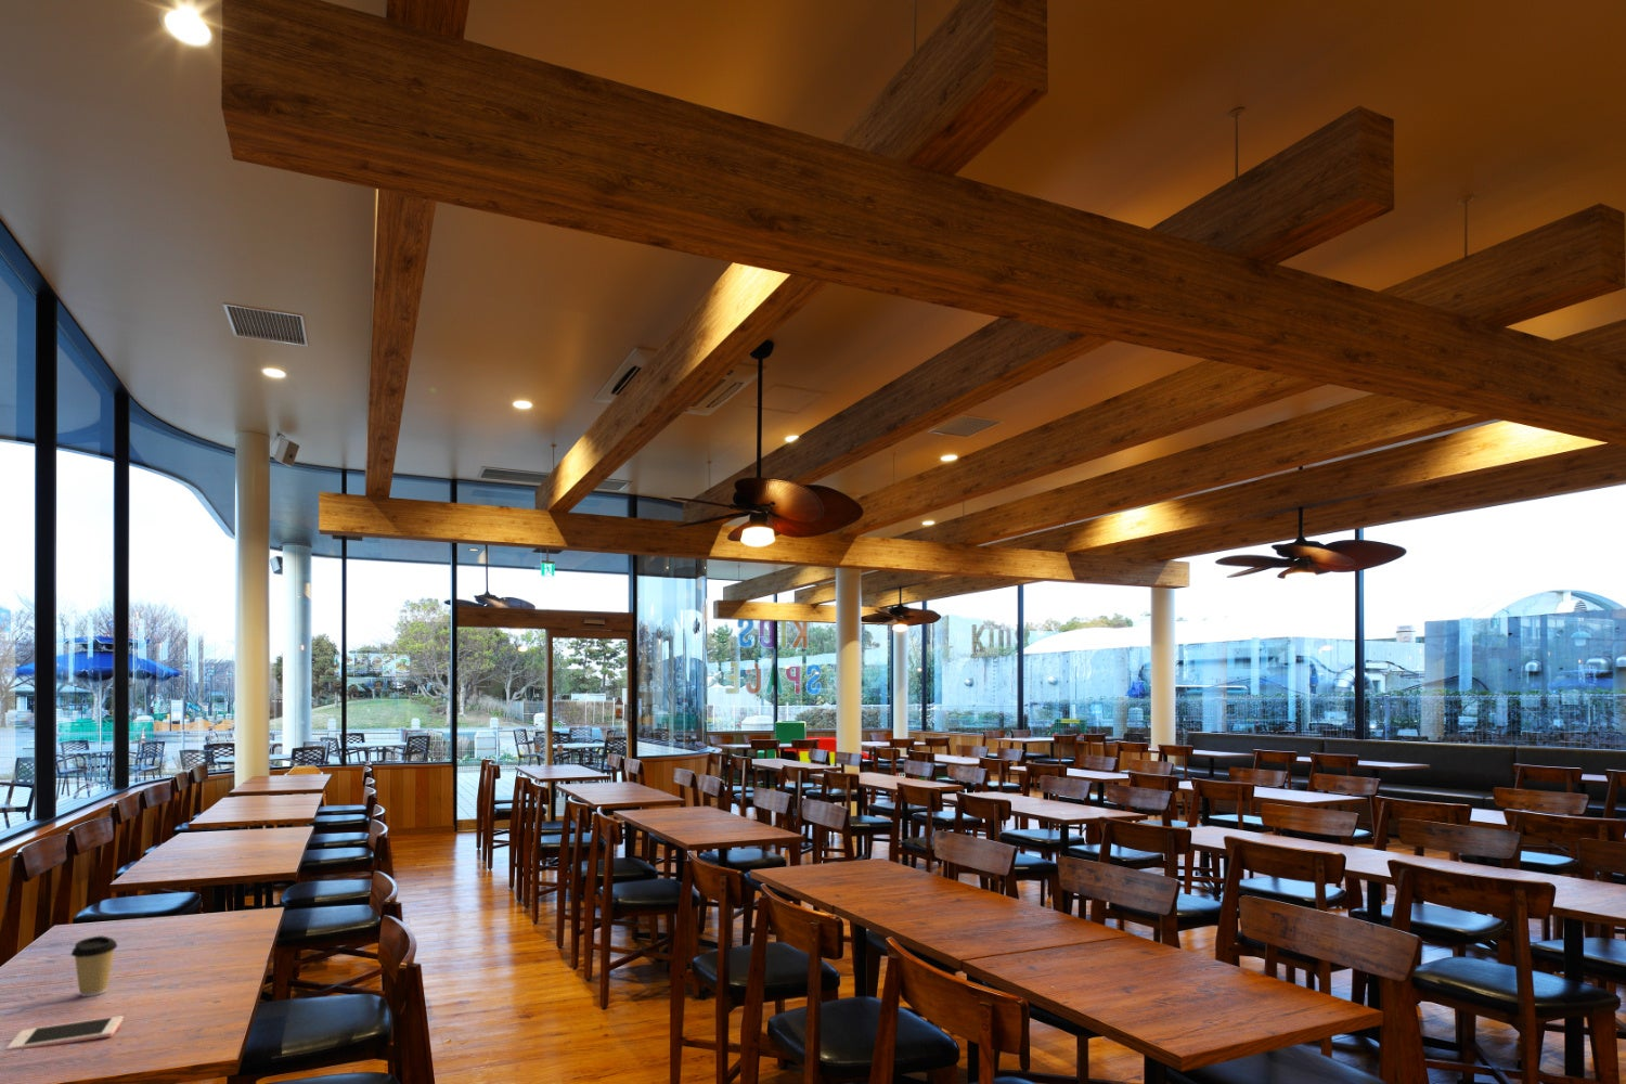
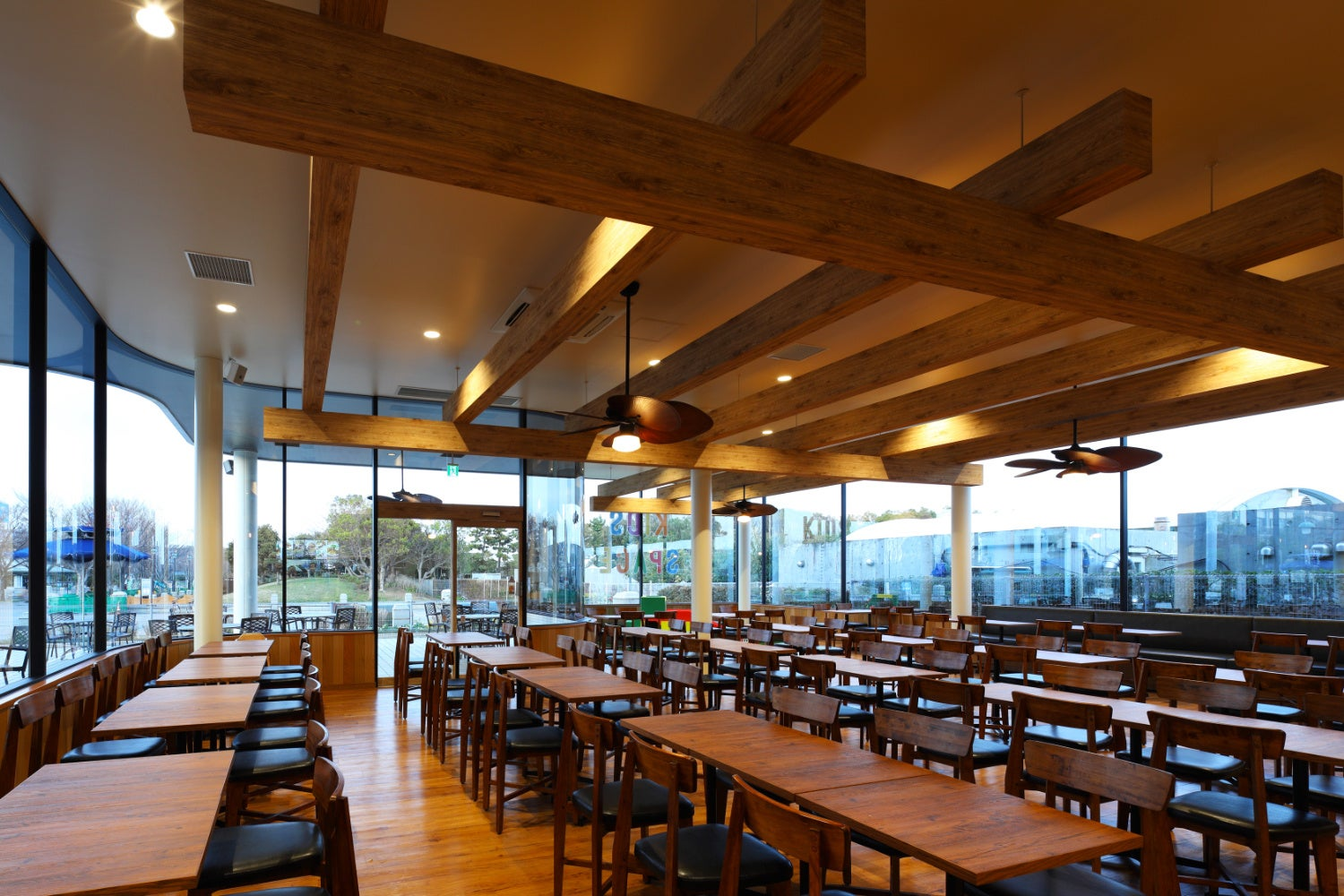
- coffee cup (93, 965)
- cell phone (67, 1033)
